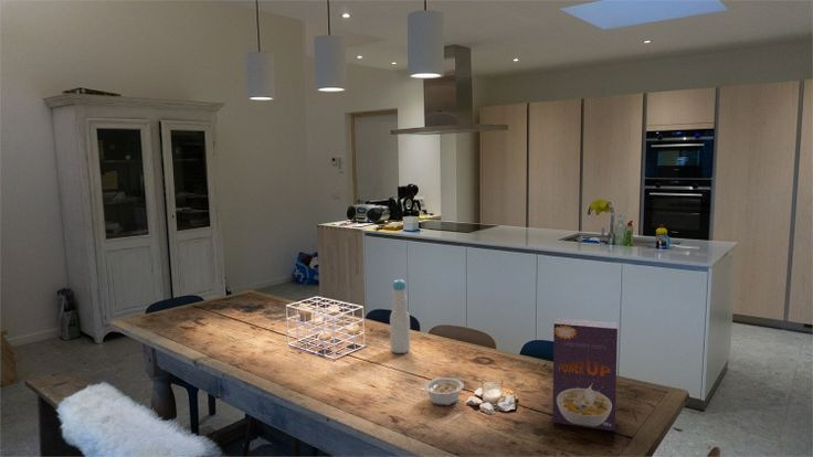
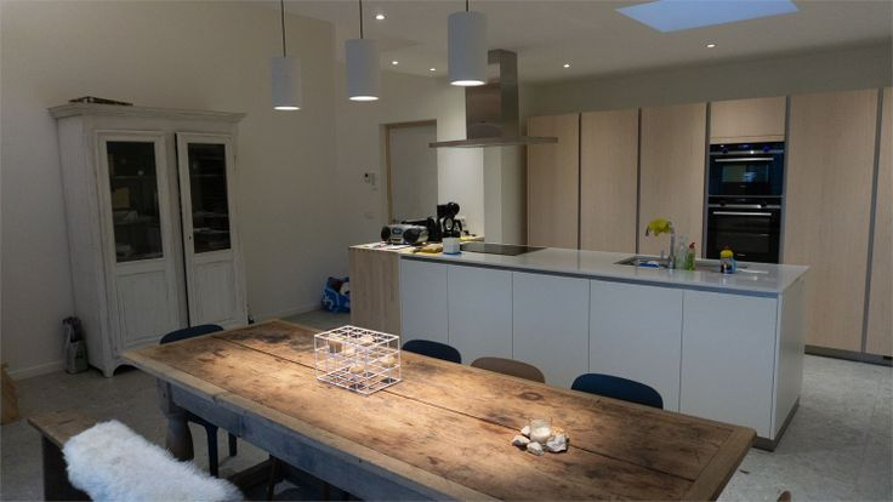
- legume (443, 391)
- bottle (399, 315)
- cereal box (584, 372)
